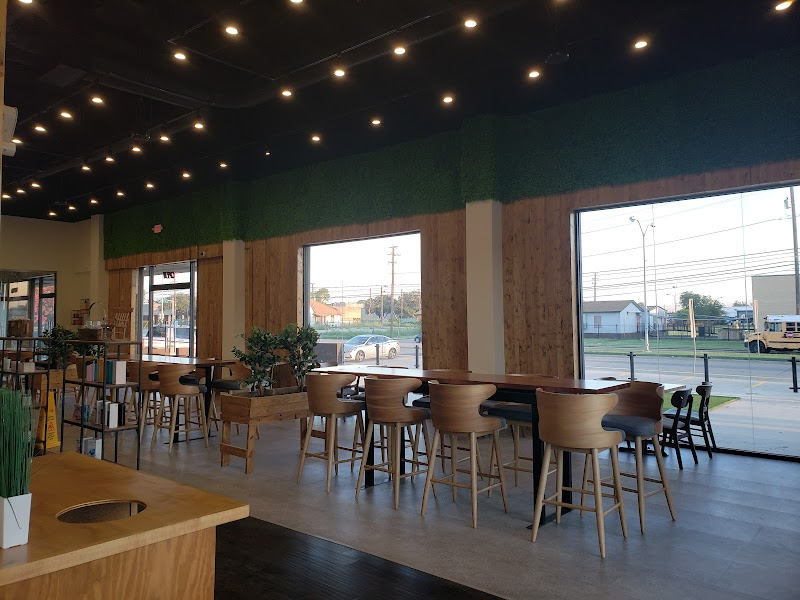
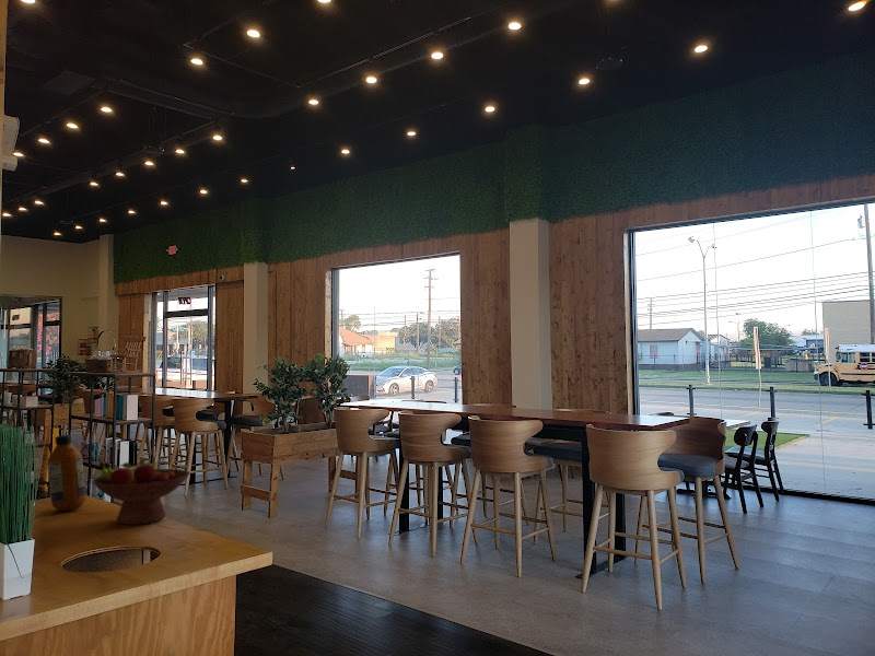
+ fruit bowl (141, 489)
+ bottle (67, 471)
